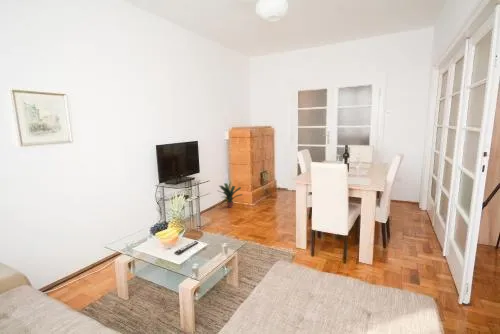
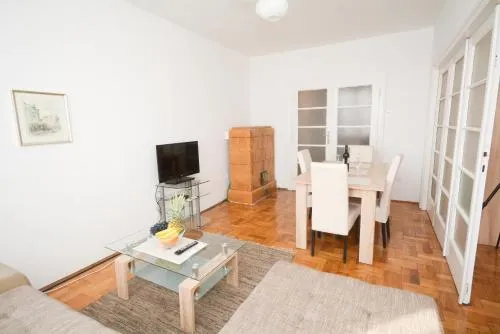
- potted plant (228, 195)
